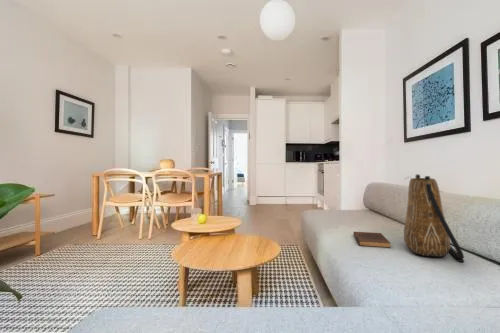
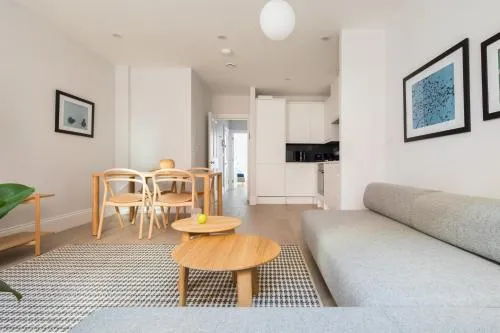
- book (370, 238)
- tote bag (427, 212)
